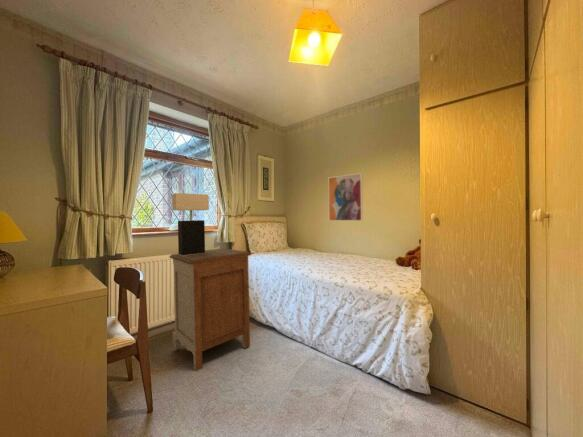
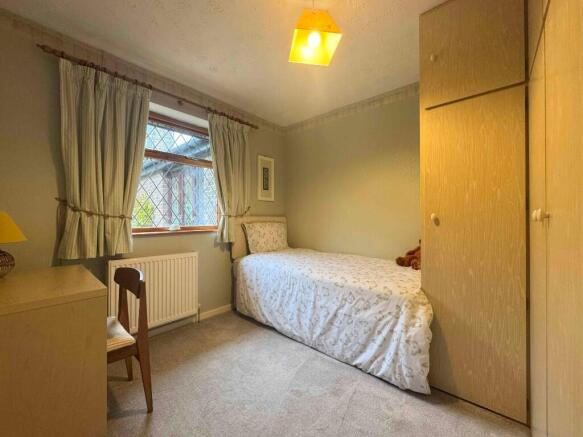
- wall art (344, 198)
- table lamp (191, 223)
- nightstand (209, 299)
